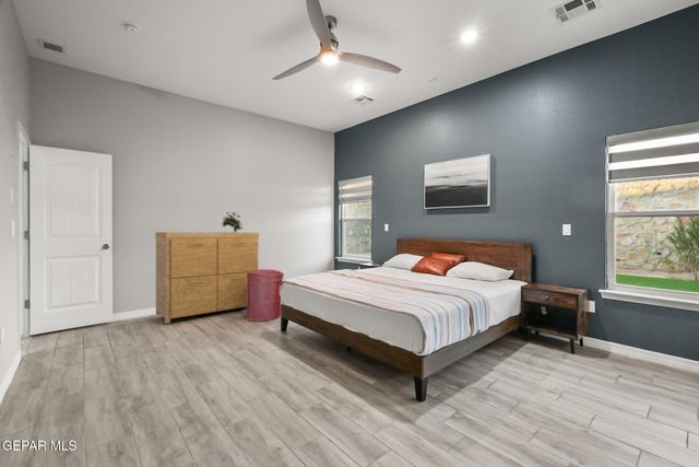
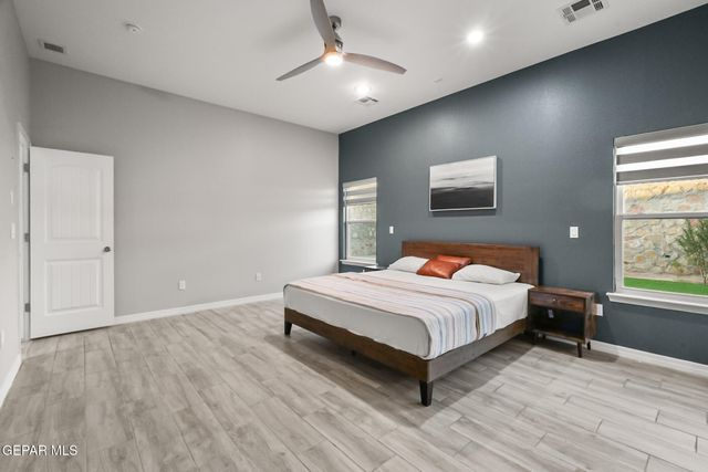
- laundry hamper (264, 293)
- dresser (210, 271)
- flowering plant (230, 222)
